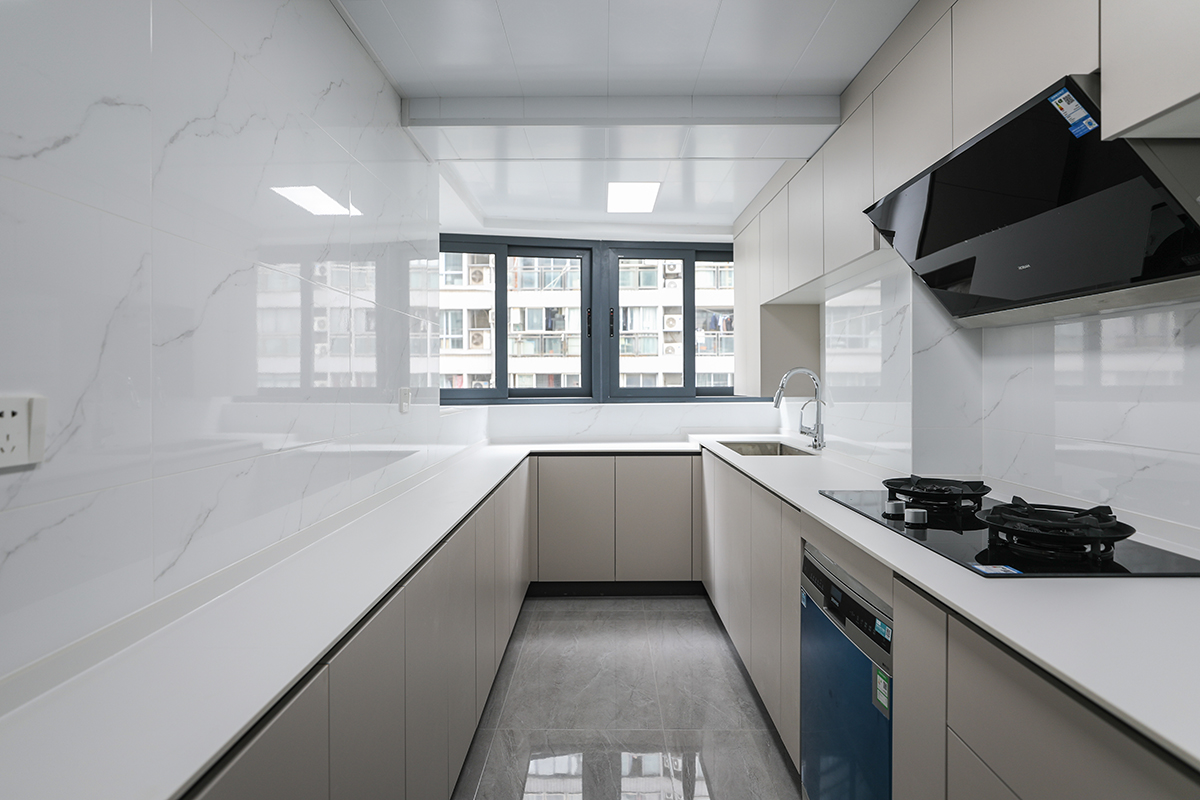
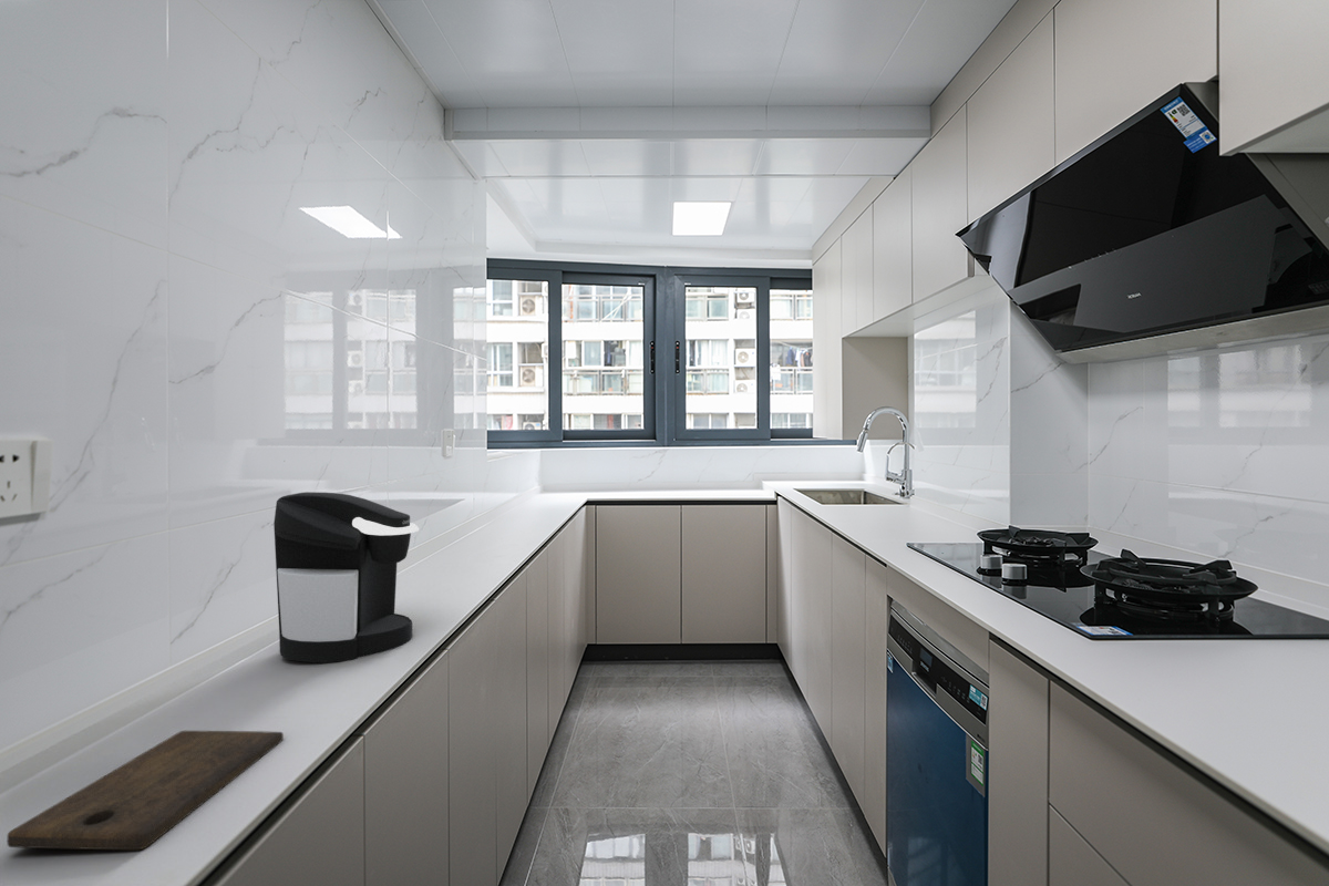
+ cutting board (165, 781)
+ coffee maker (351, 568)
